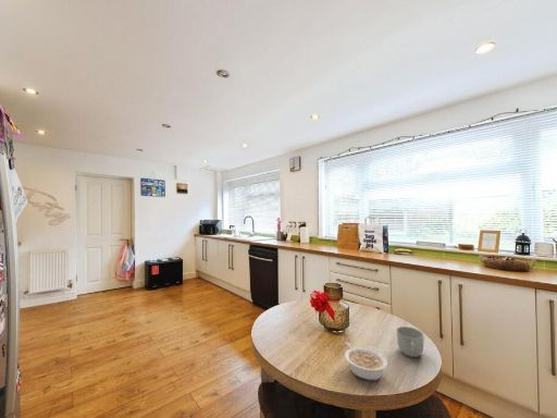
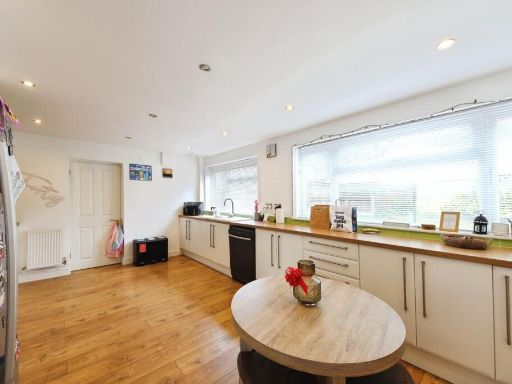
- mug (410, 343)
- legume (363, 362)
